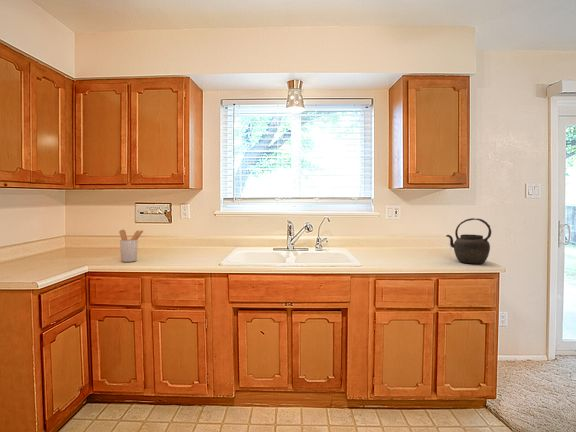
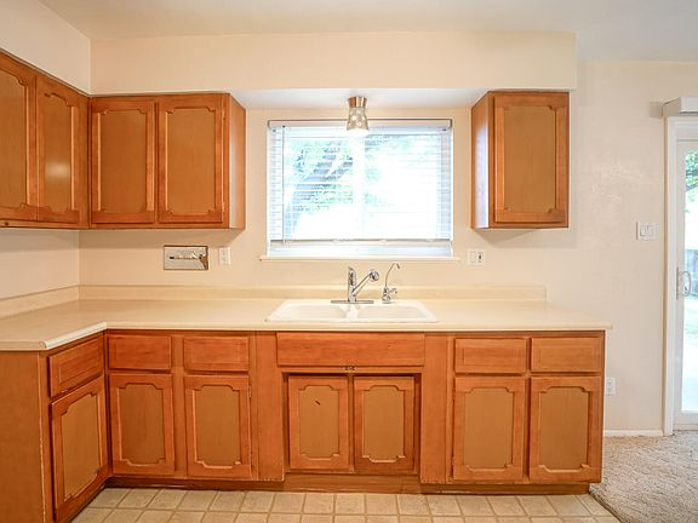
- kettle (467, 239)
- utensil holder (132, 244)
